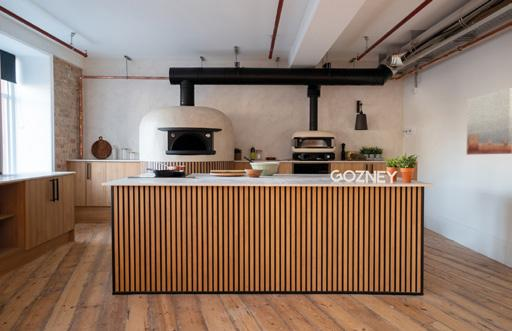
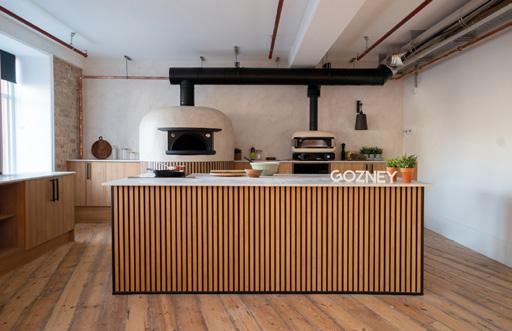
- wall art (487, 124)
